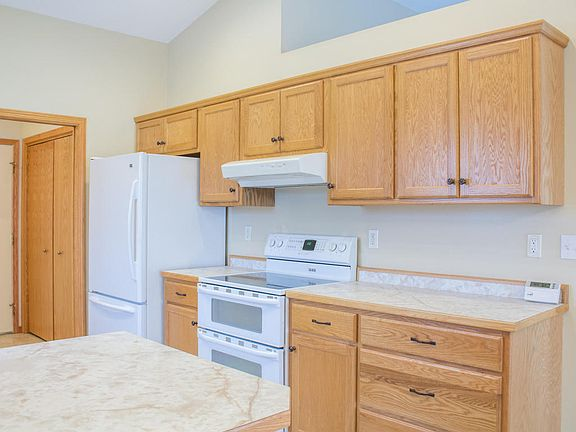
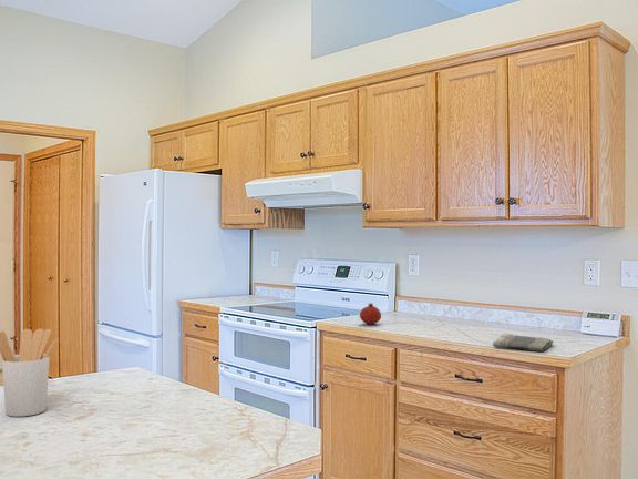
+ dish towel (523, 342)
+ utensil holder (29, 368)
+ fruit (370, 313)
